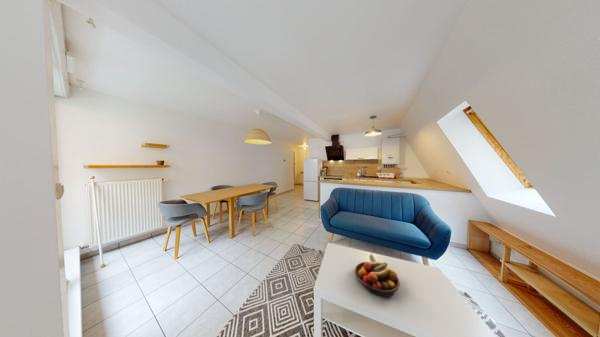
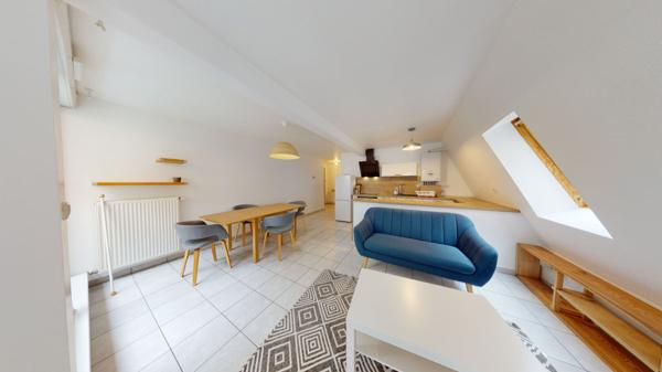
- fruit bowl (375, 272)
